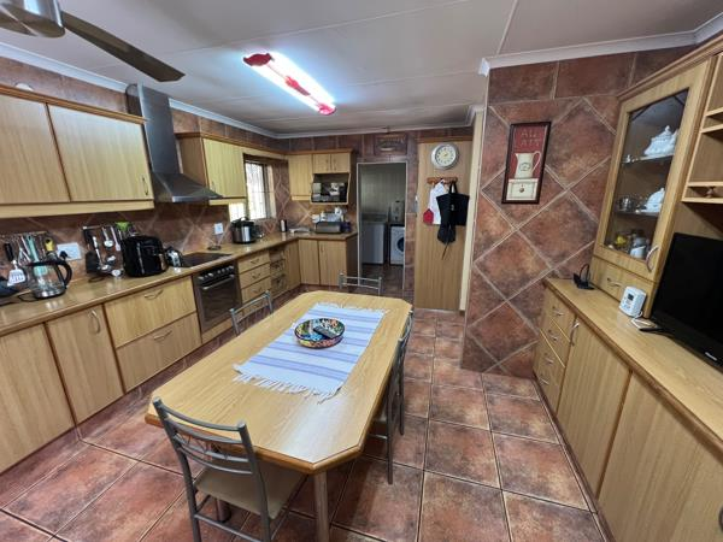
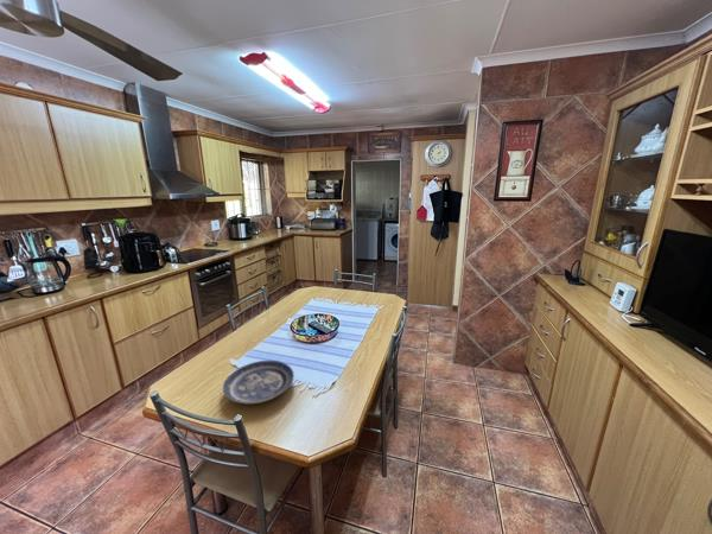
+ plate (260, 383)
